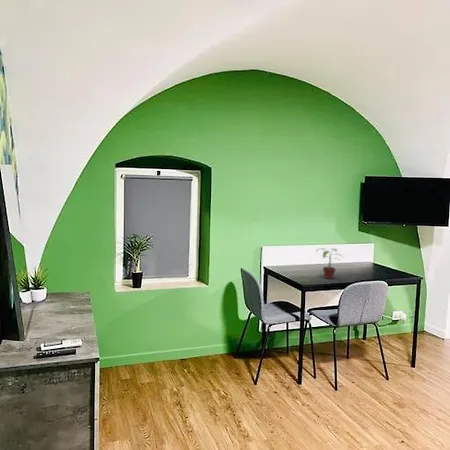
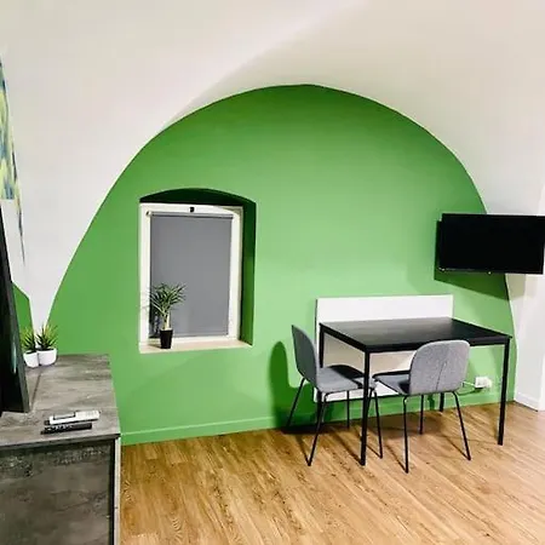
- potted plant (329, 263)
